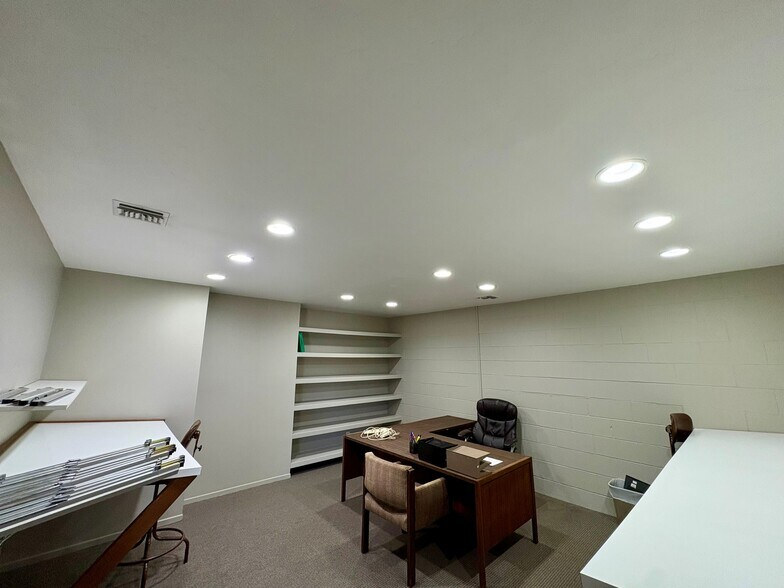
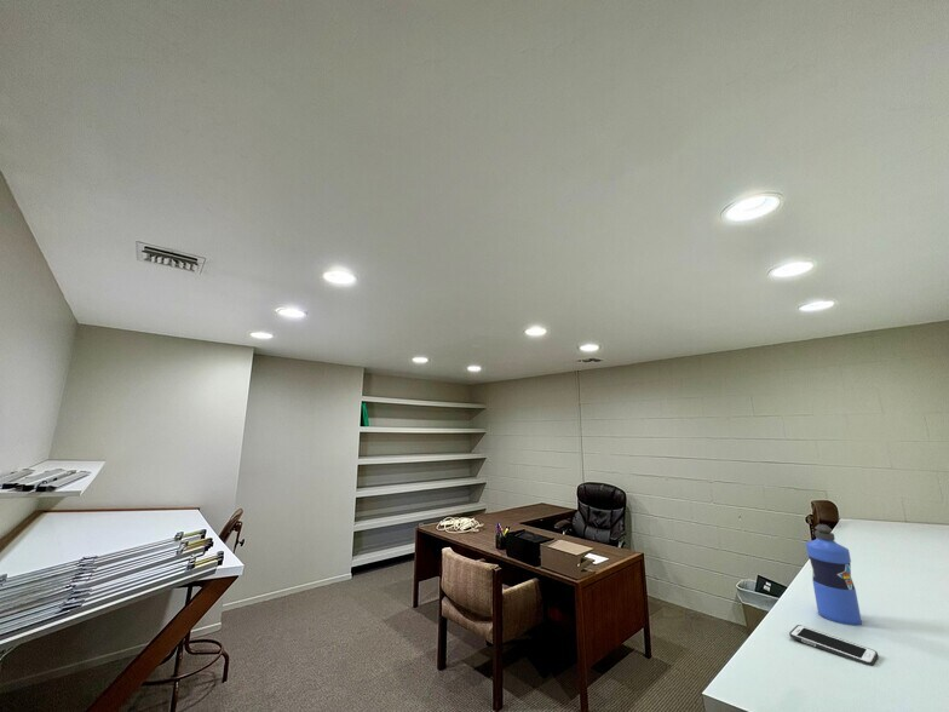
+ cell phone (832, 644)
+ water bottle (830, 569)
